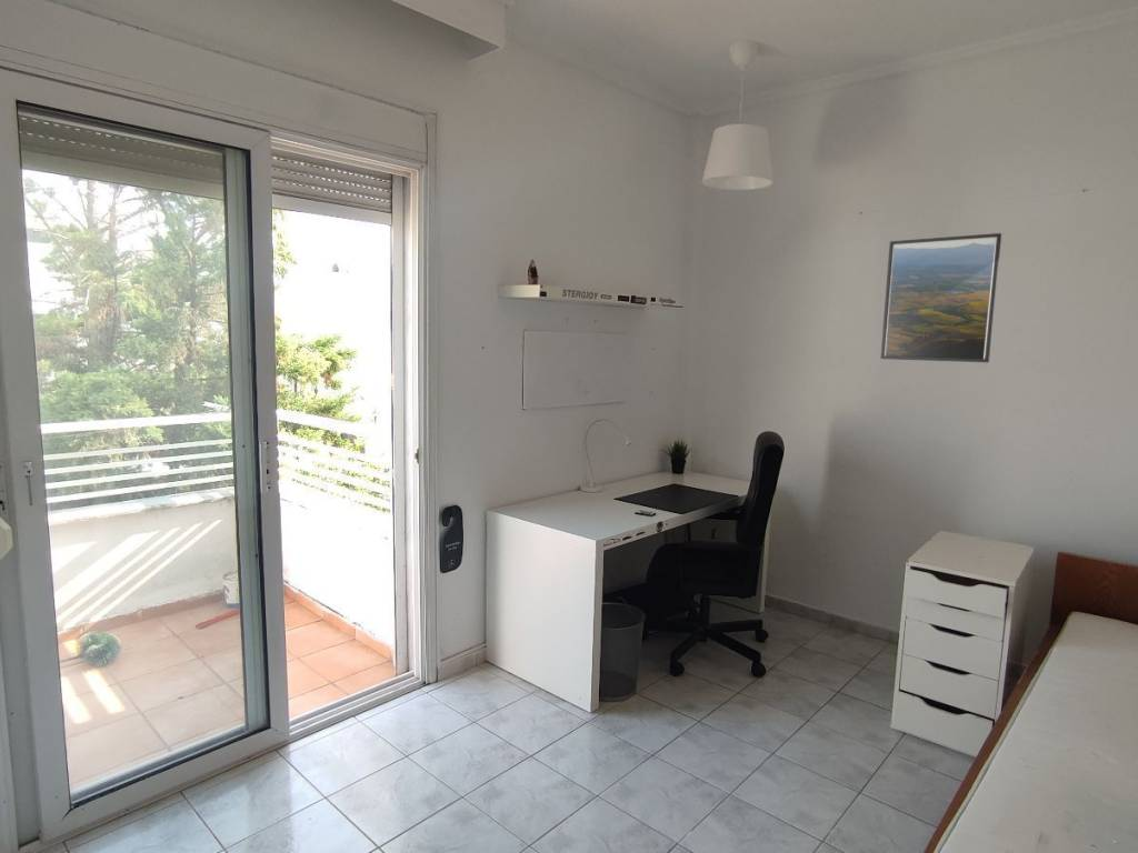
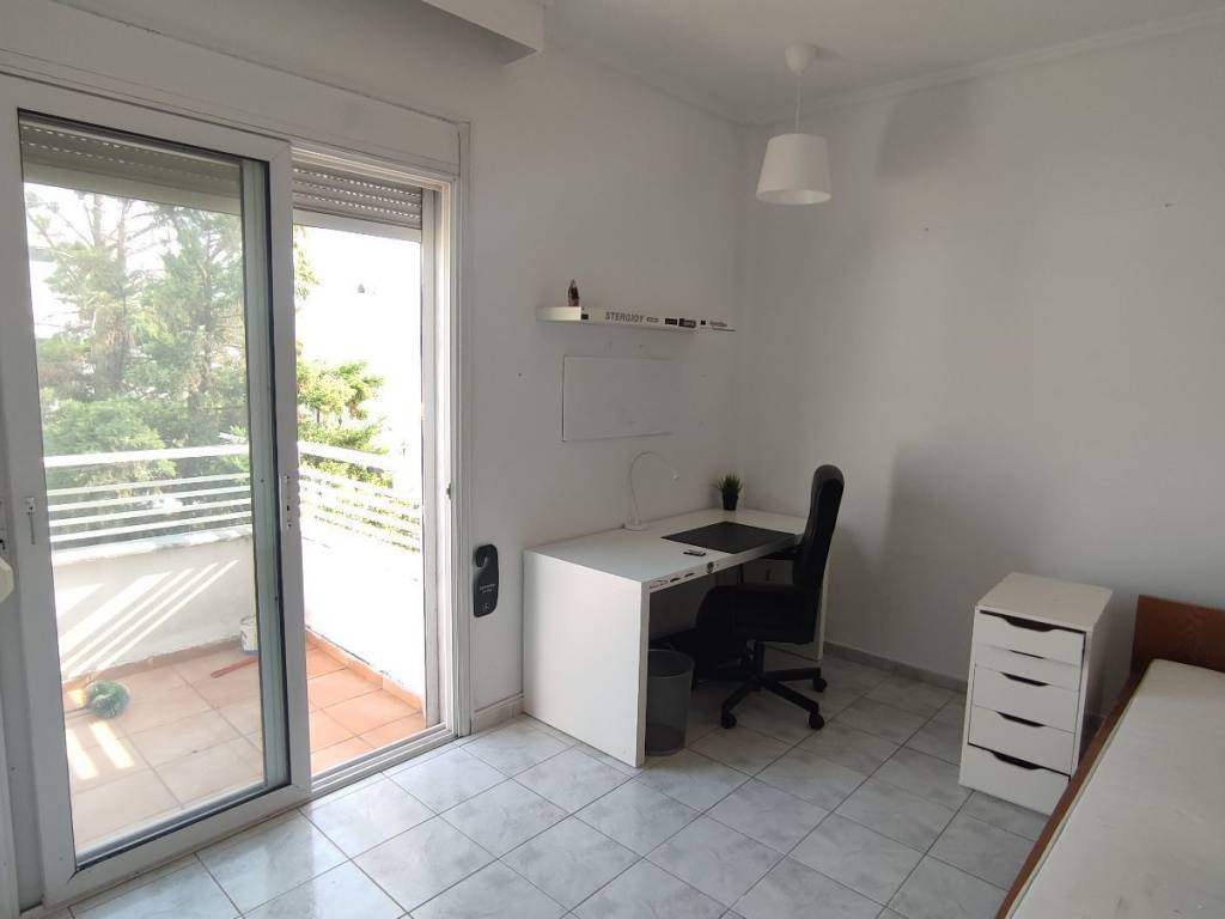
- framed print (937, 299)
